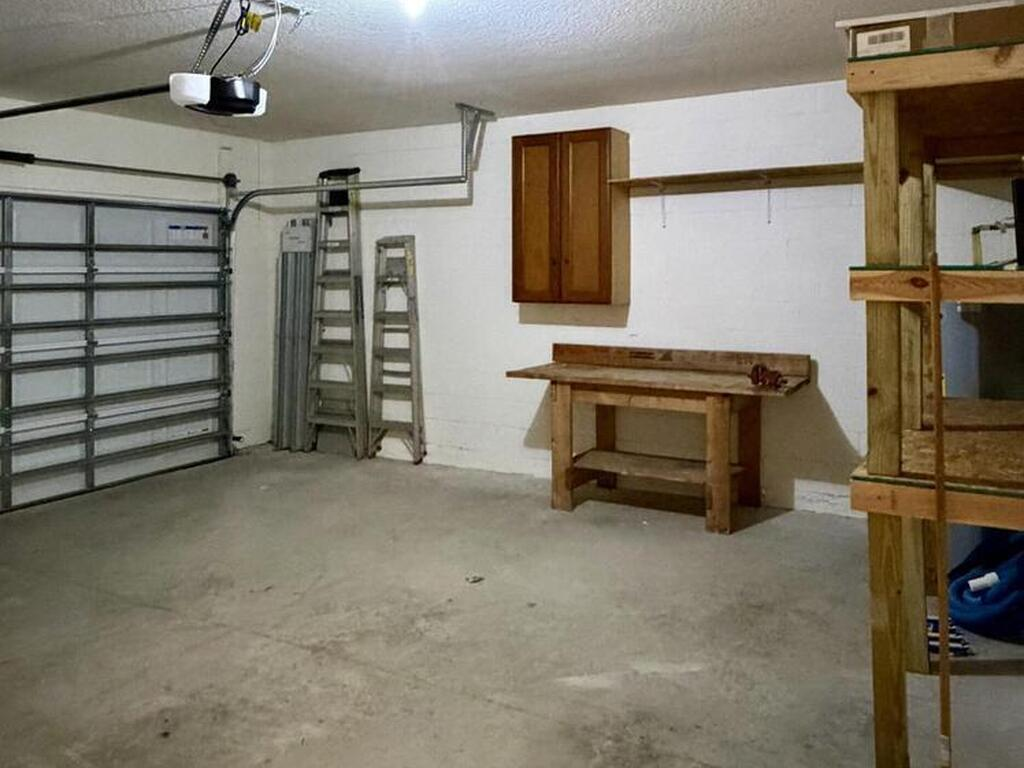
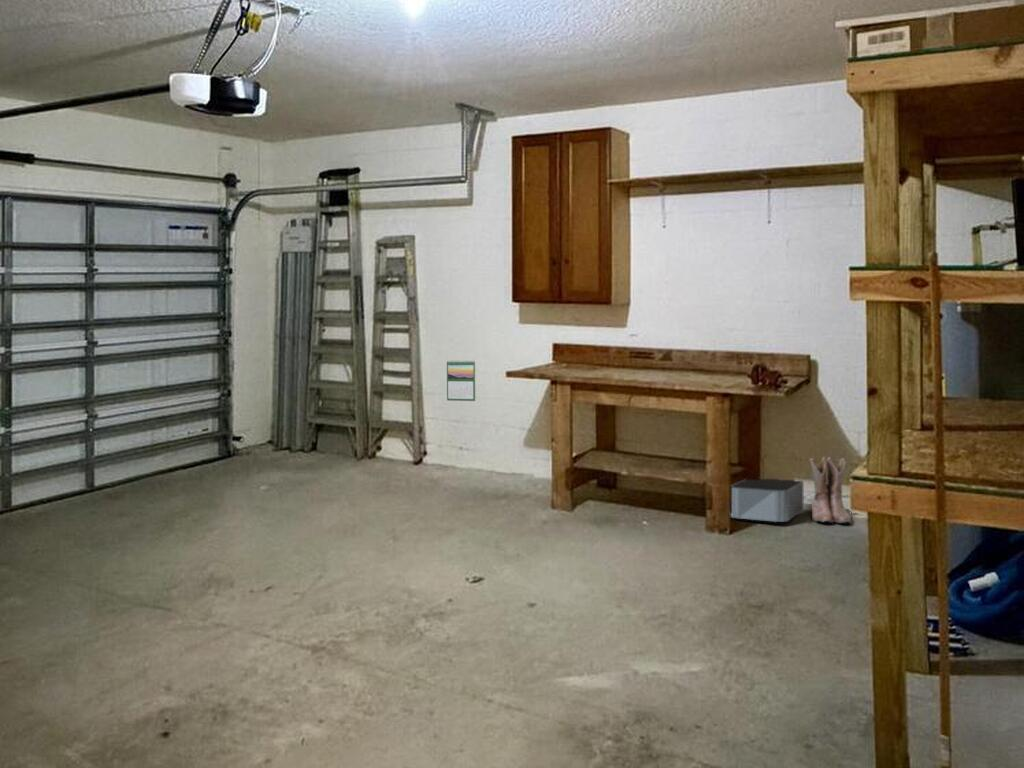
+ calendar (460, 380)
+ boots (830, 488)
+ storage bin (767, 498)
